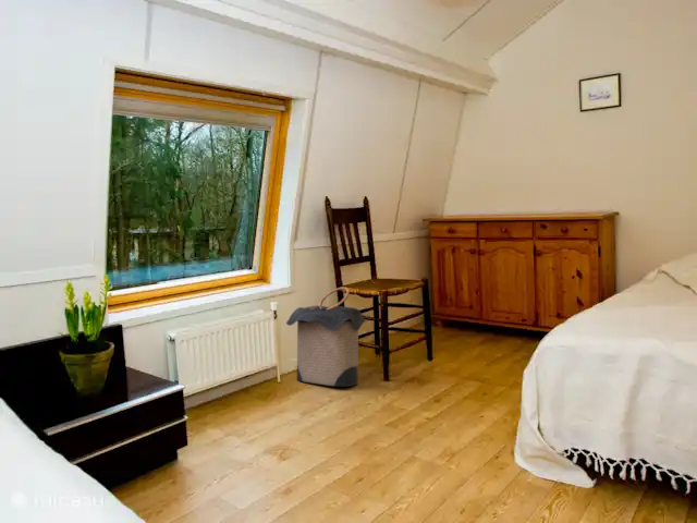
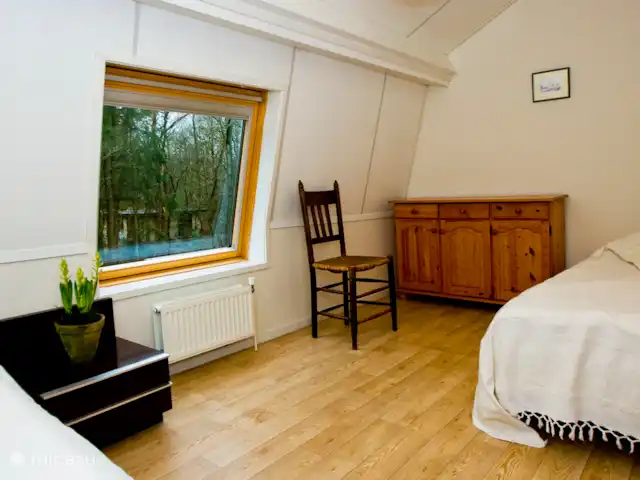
- laundry hamper (325, 333)
